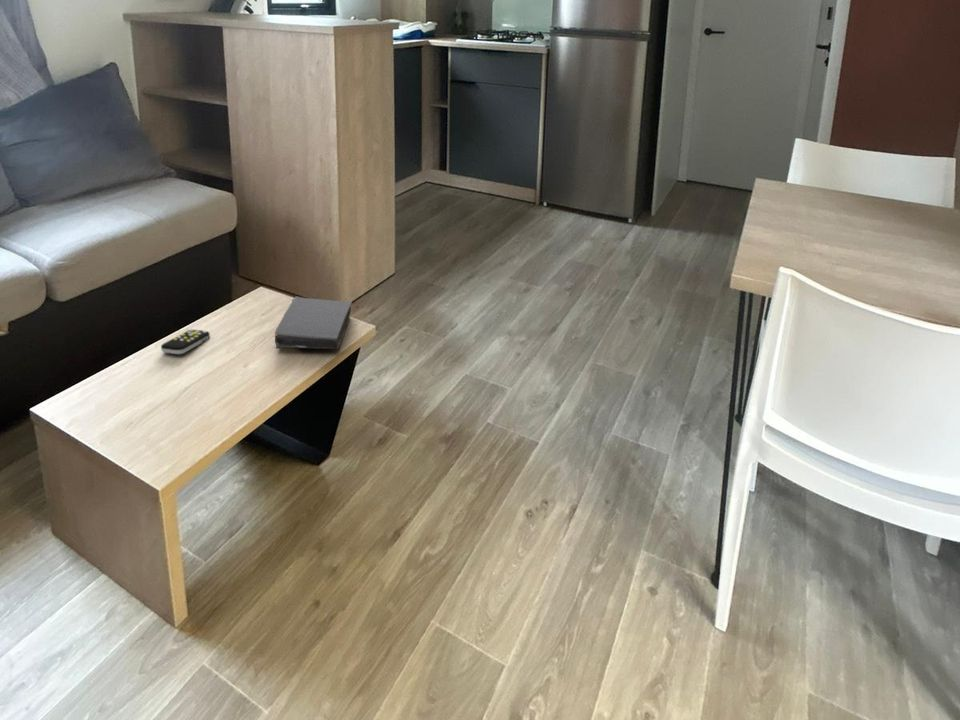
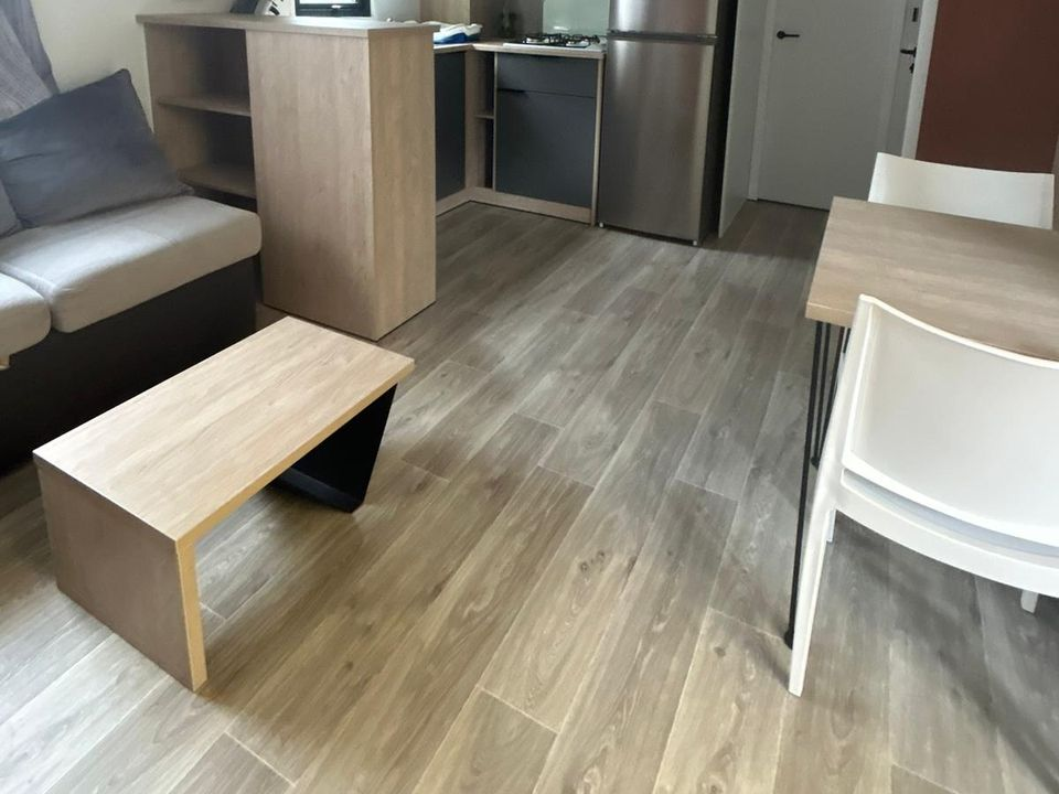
- remote control (186, 341)
- book (313, 322)
